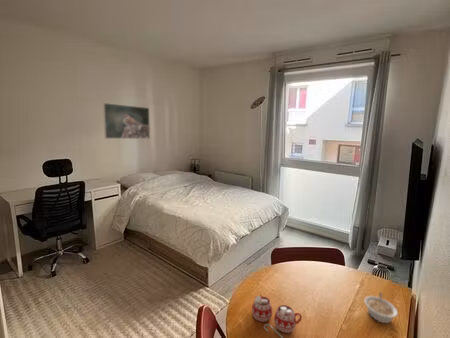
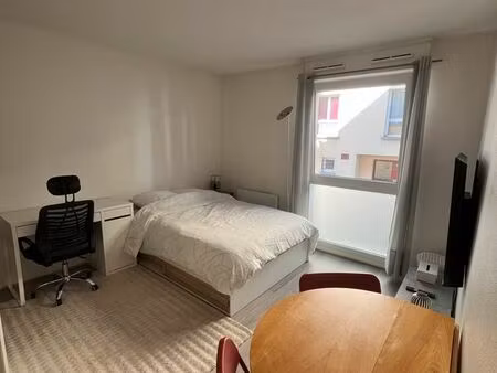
- mug (276, 310)
- legume (379, 308)
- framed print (128, 122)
